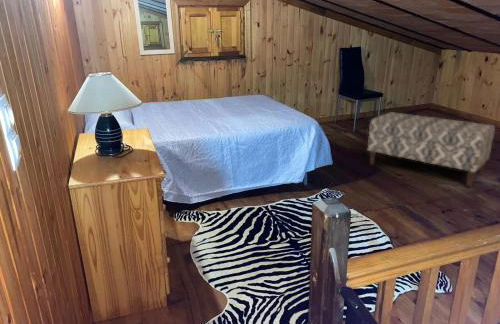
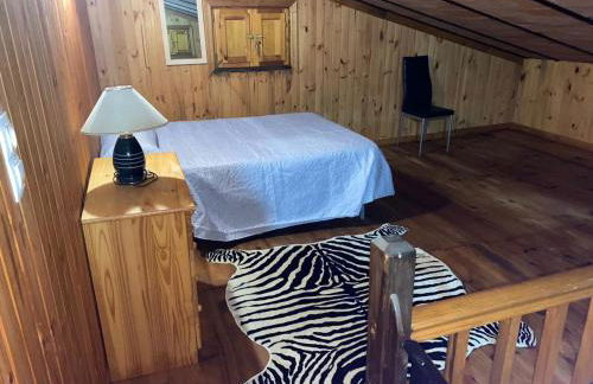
- bench (426, 145)
